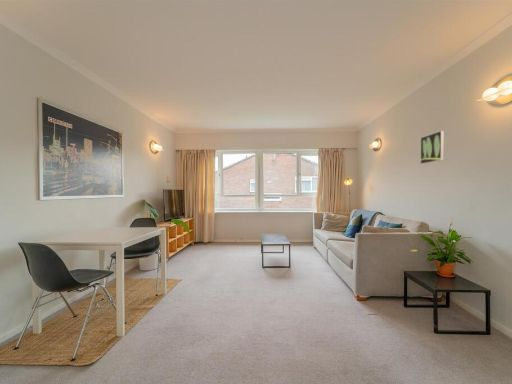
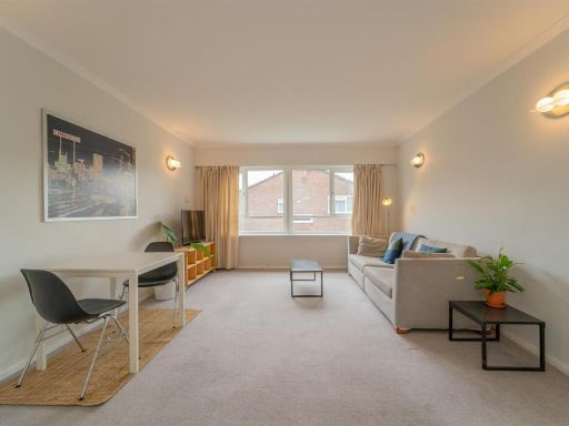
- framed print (431, 148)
